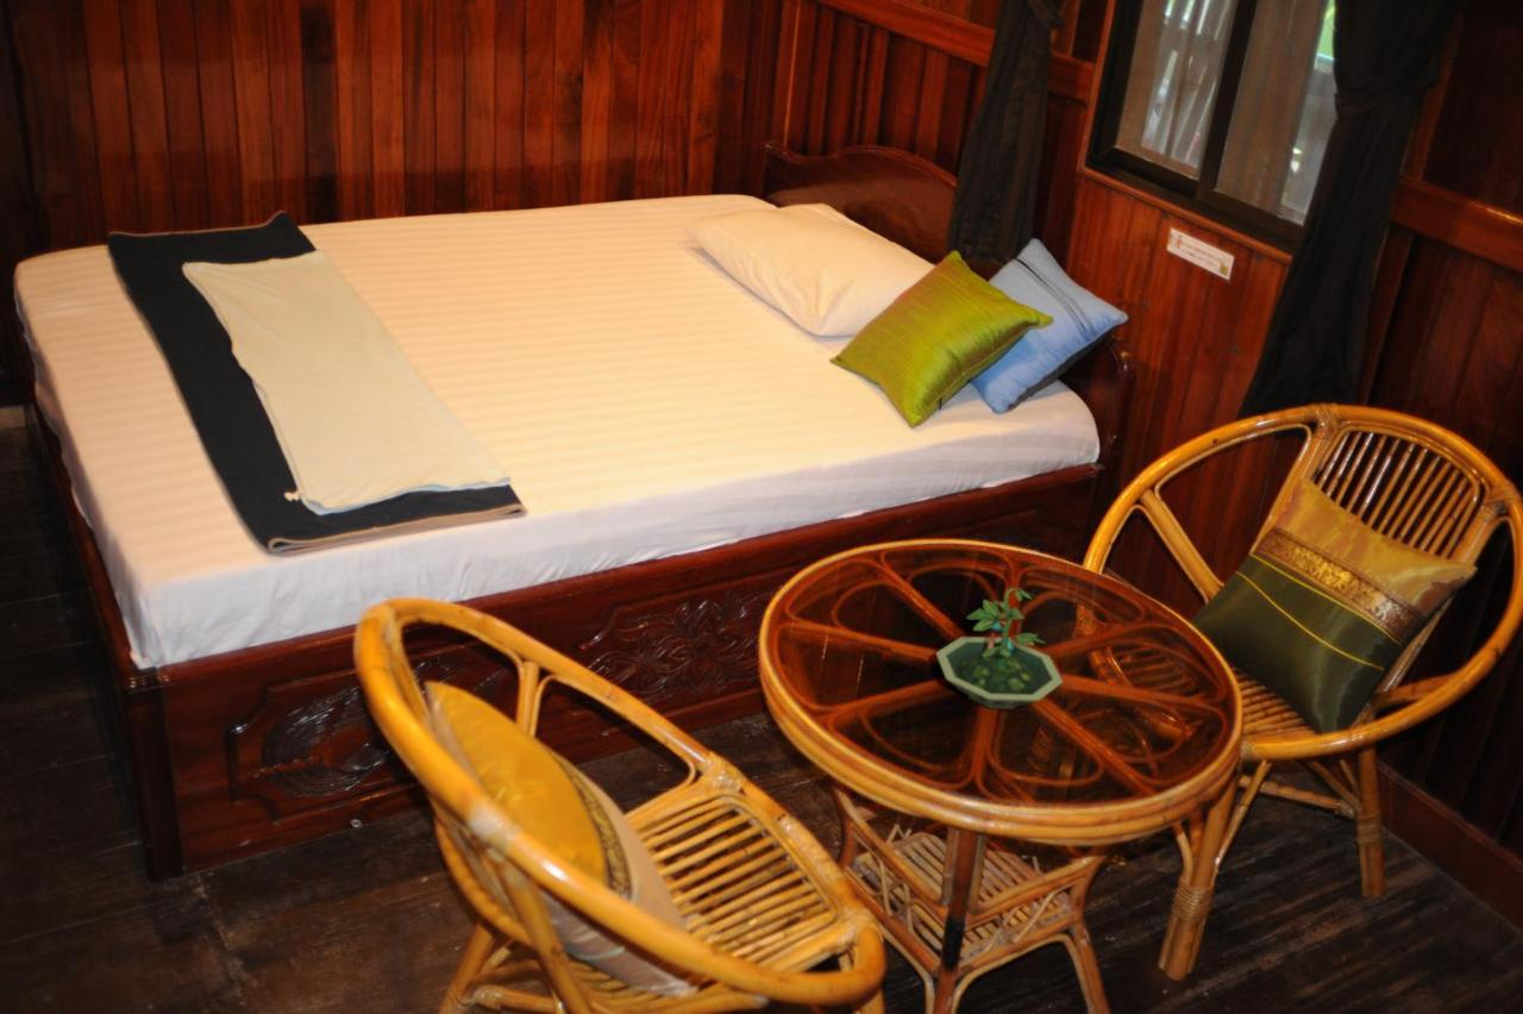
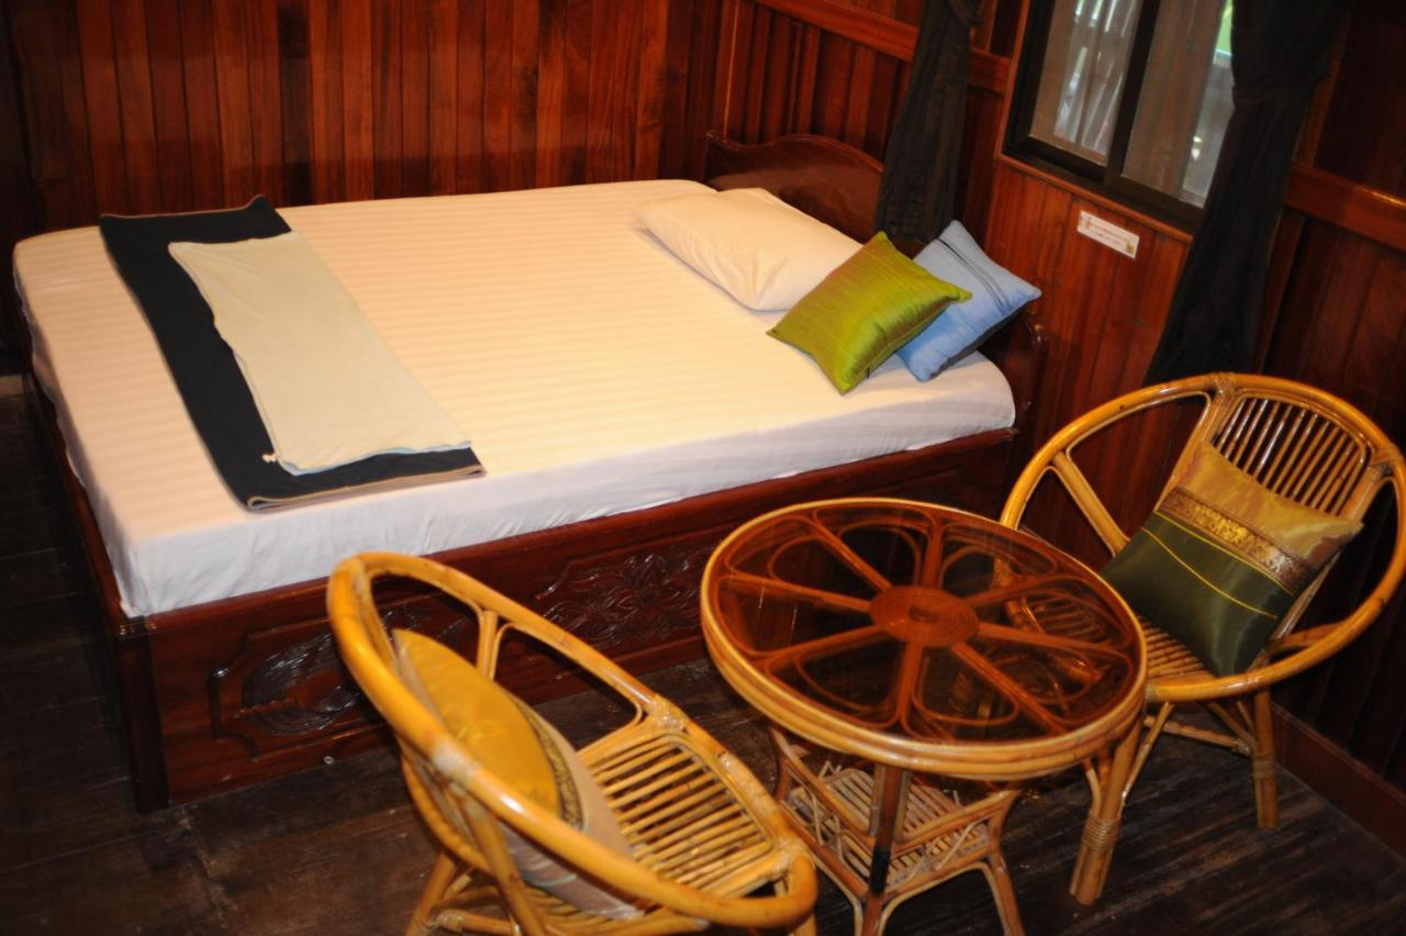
- terrarium (1009, 607)
